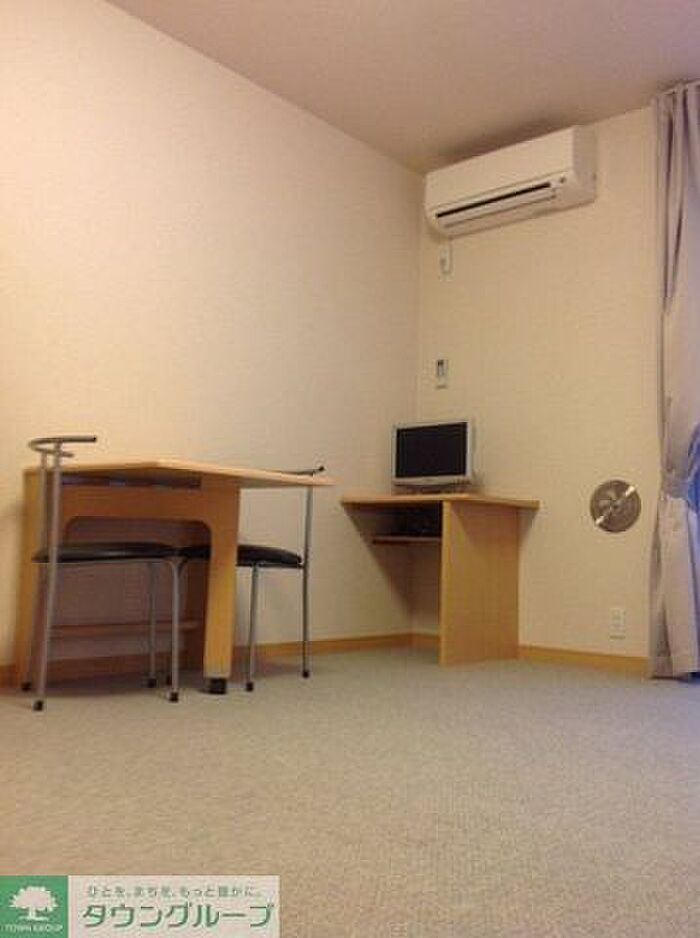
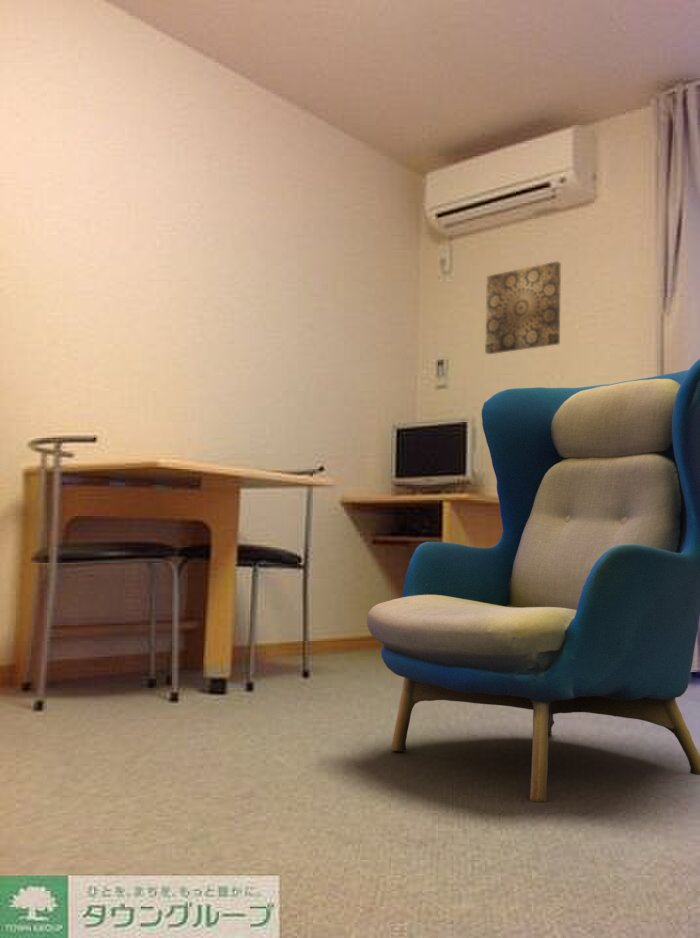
+ armchair (552, 552)
+ wall art (522, 309)
